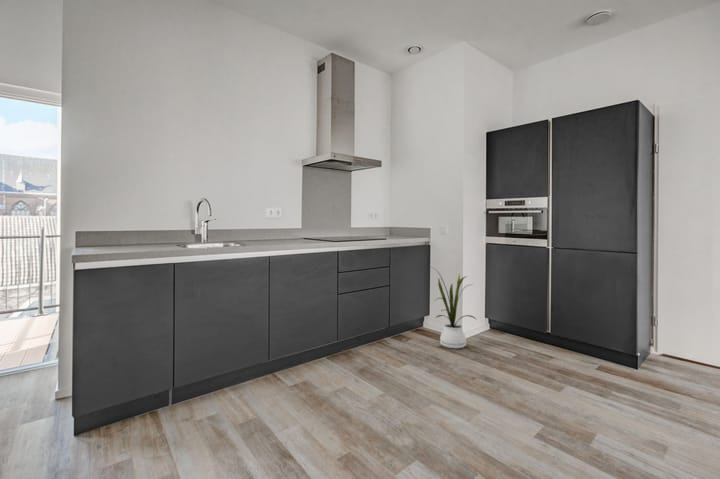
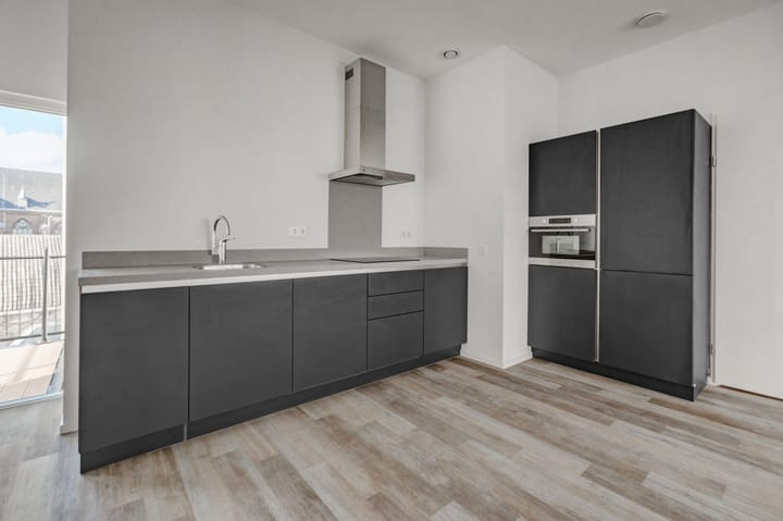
- house plant (450, 305)
